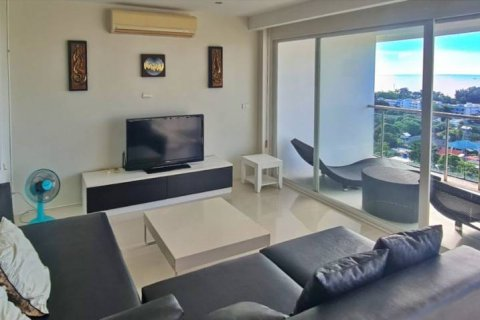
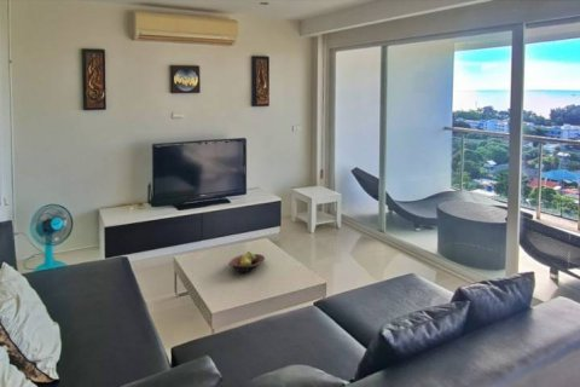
+ fruit bowl (246, 260)
